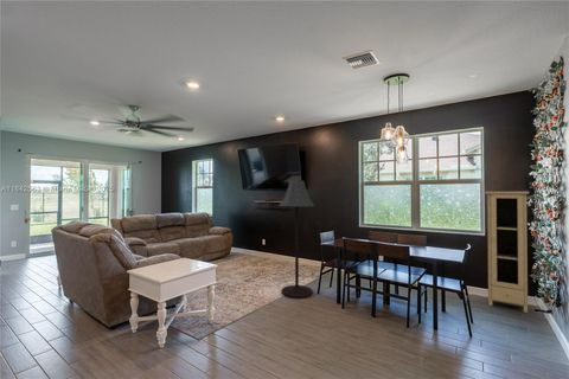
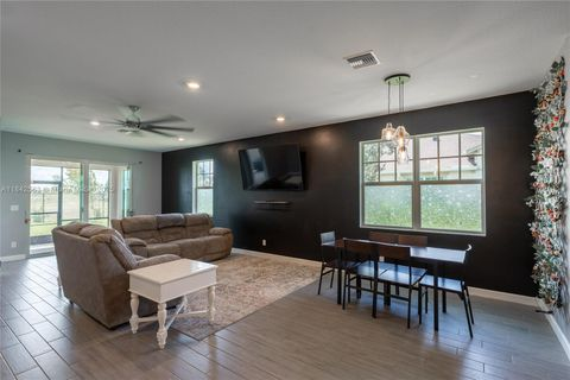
- cupboard (505, 248)
- floor lamp (296, 236)
